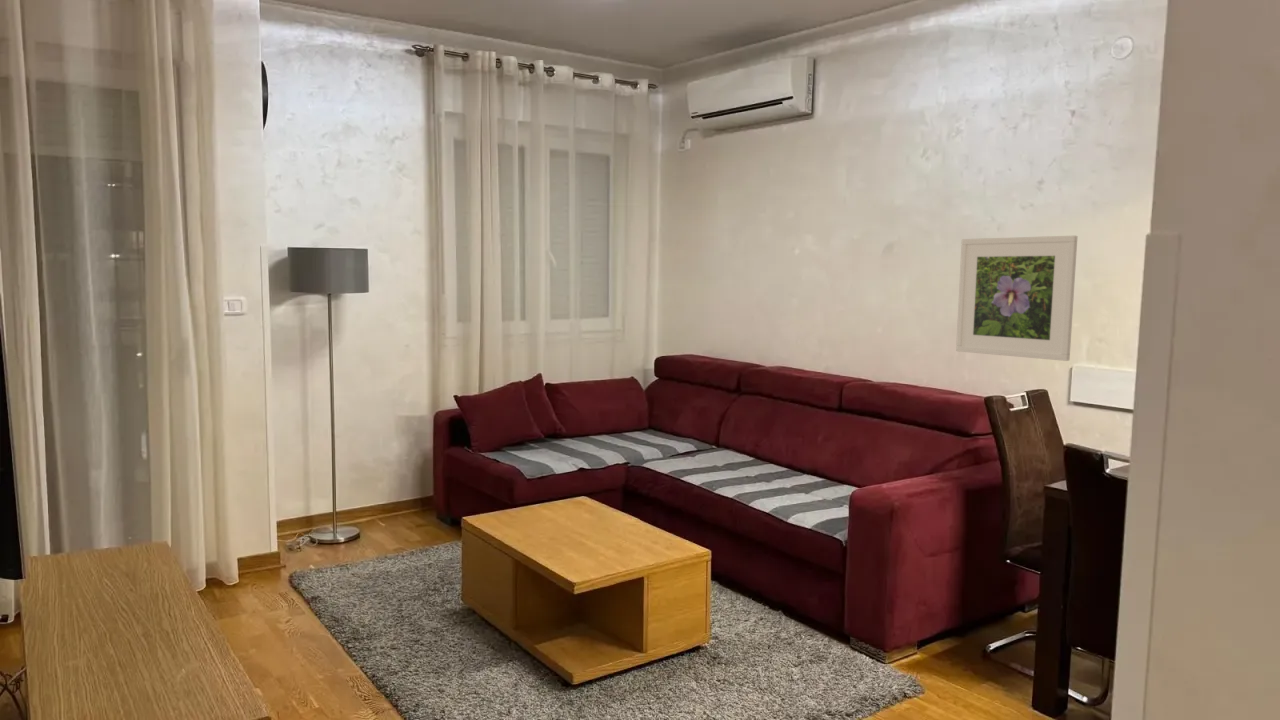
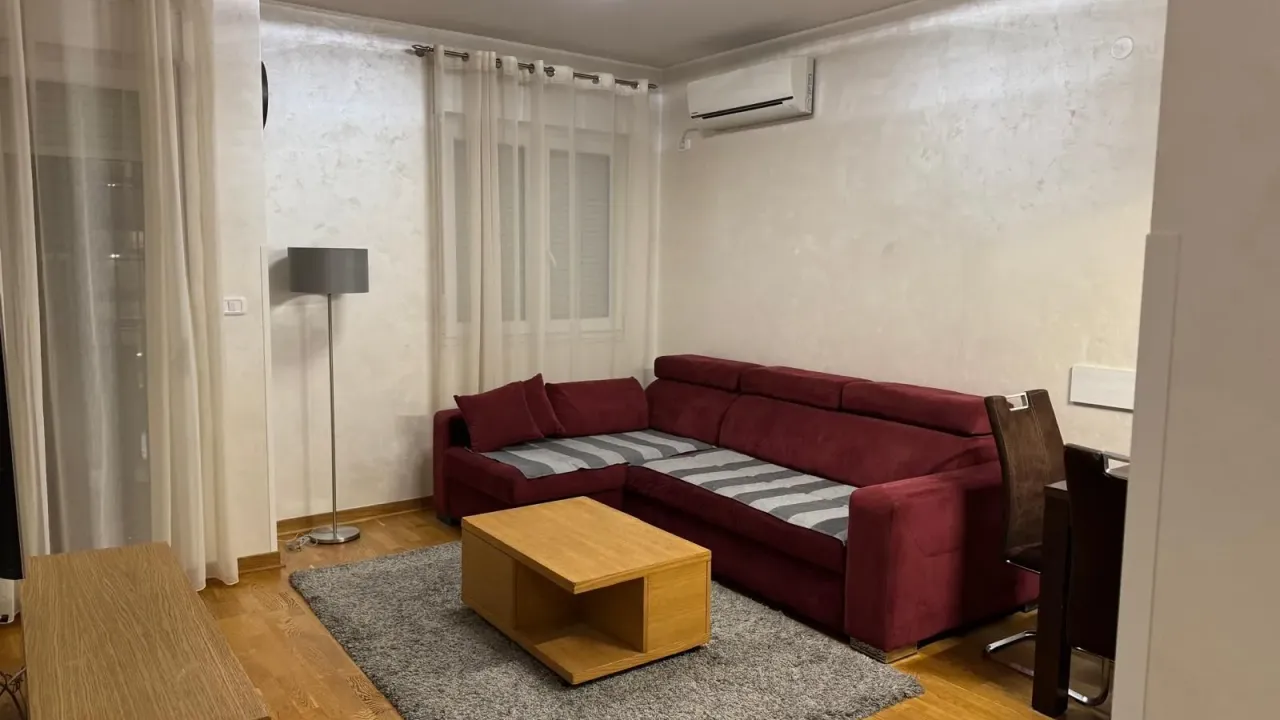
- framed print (1013, 297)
